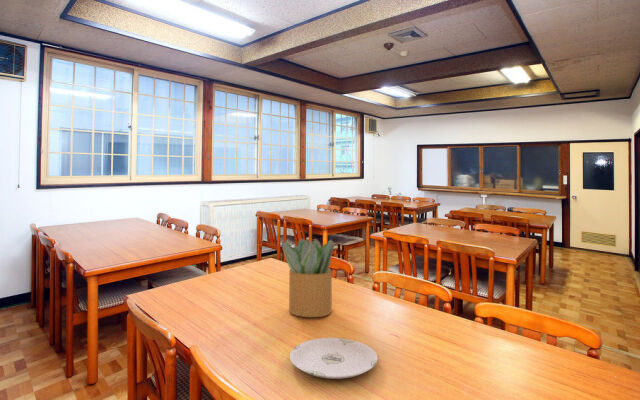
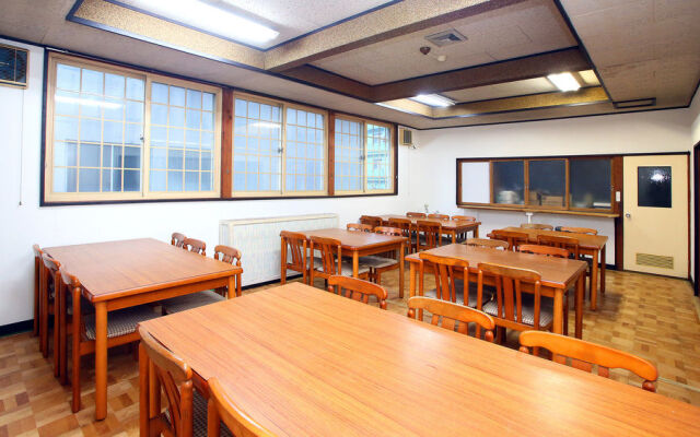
- potted plant (307, 274)
- plate (333, 358)
